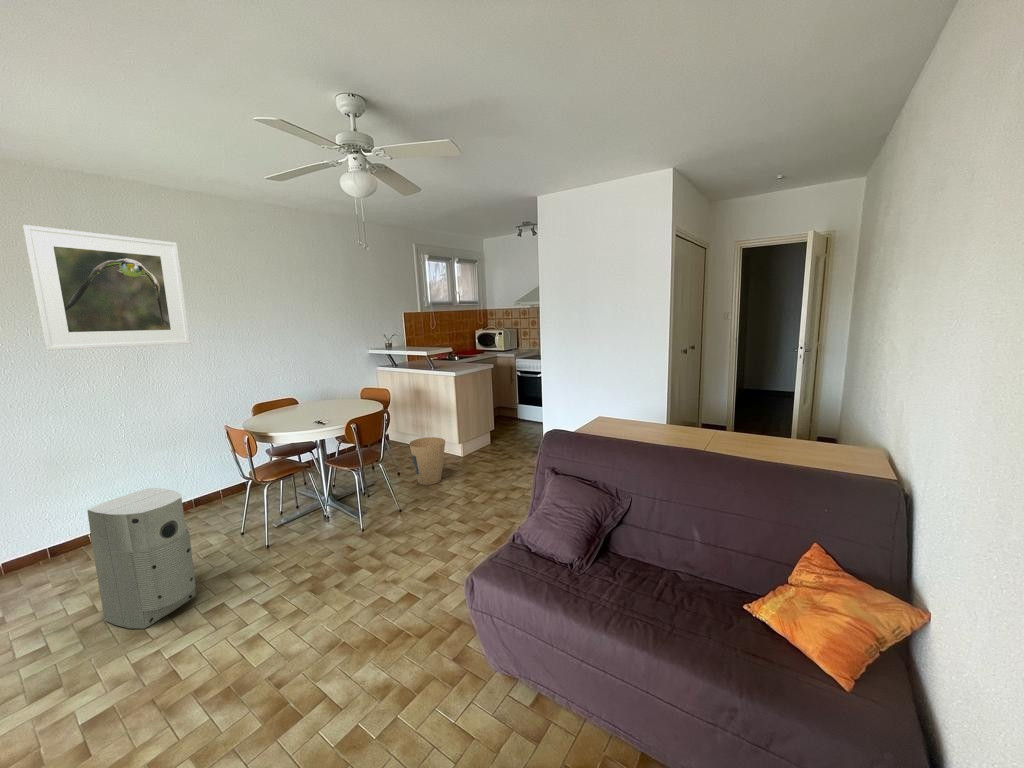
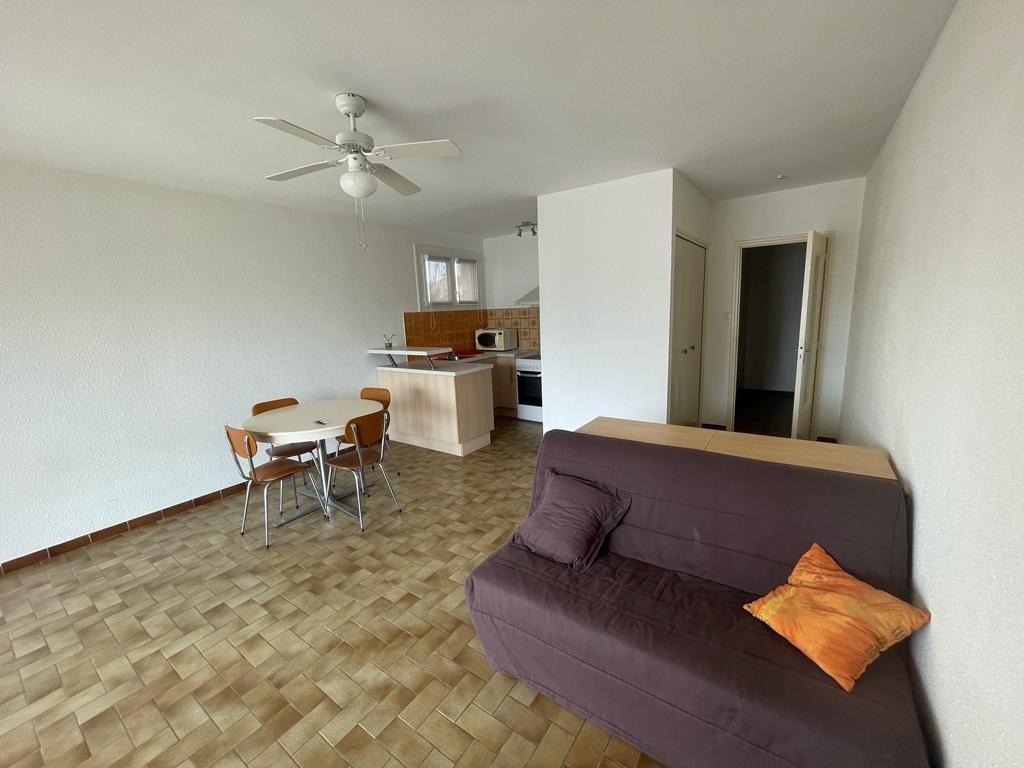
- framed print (117, 291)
- trash can (428, 461)
- air purifier (147, 555)
